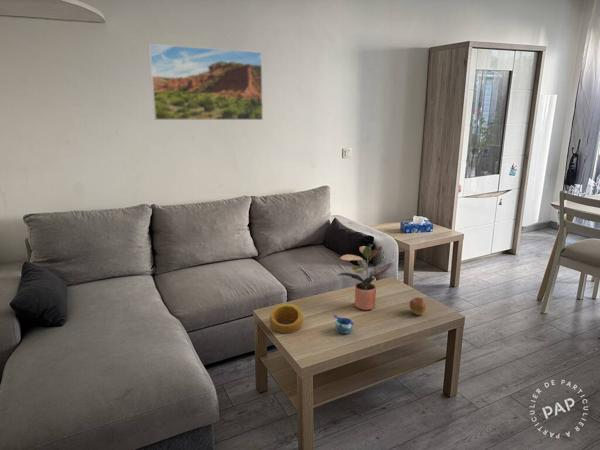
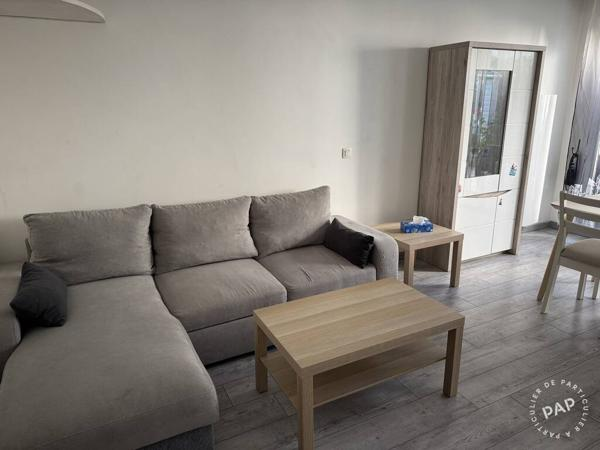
- potted plant (365, 271)
- apple (418, 306)
- ring (286, 317)
- mug (343, 323)
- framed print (209, 84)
